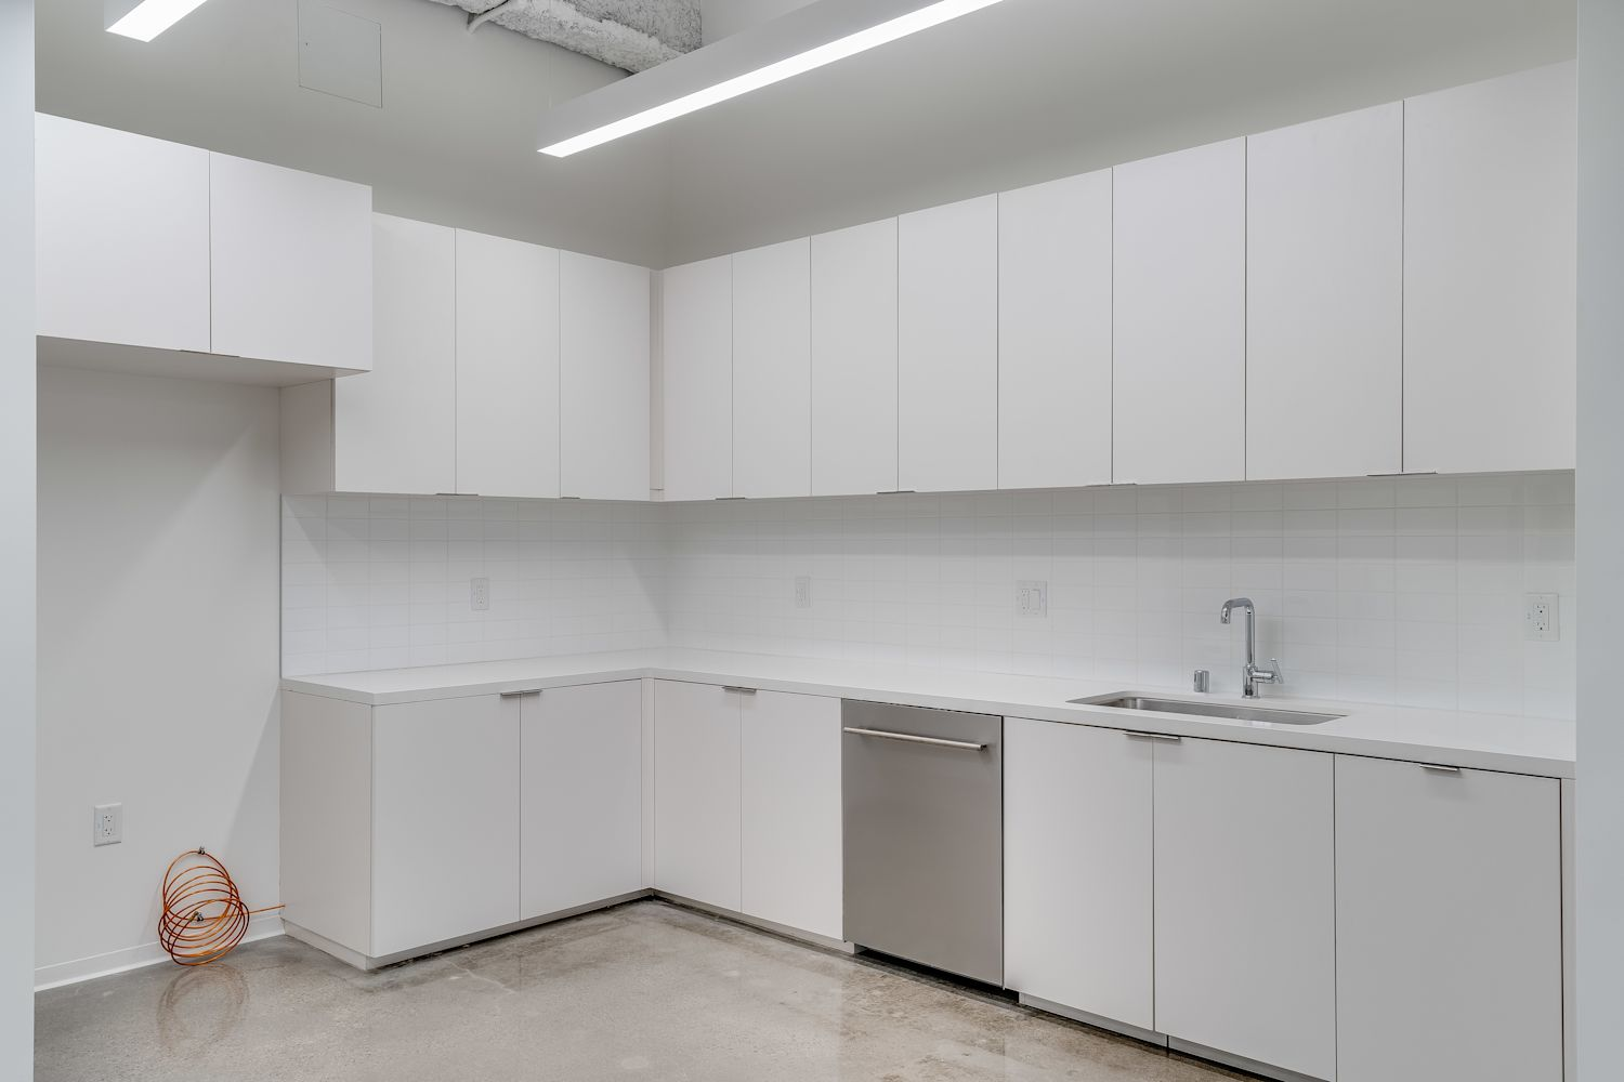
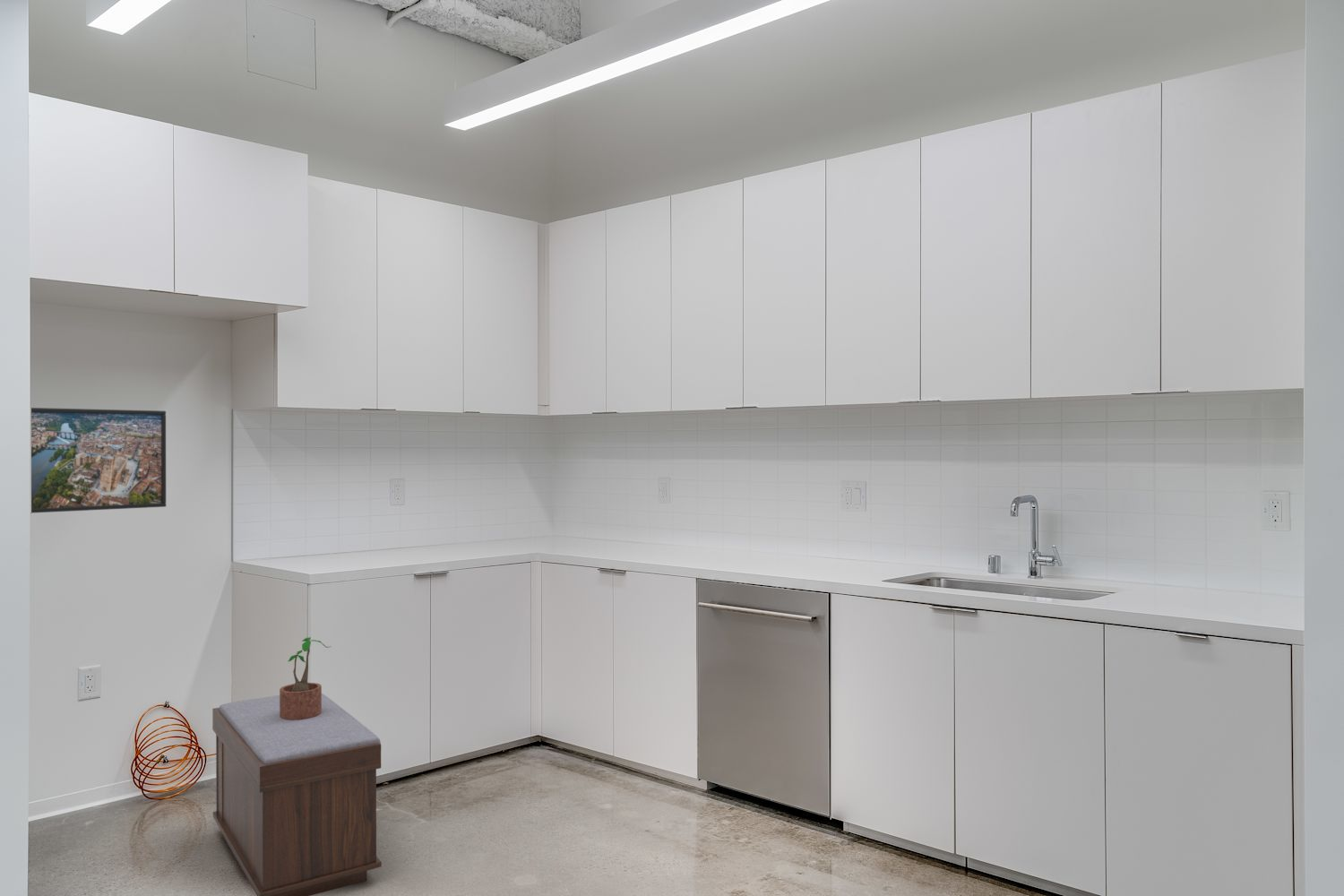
+ bench (293, 786)
+ potted plant (306, 676)
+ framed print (90, 460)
